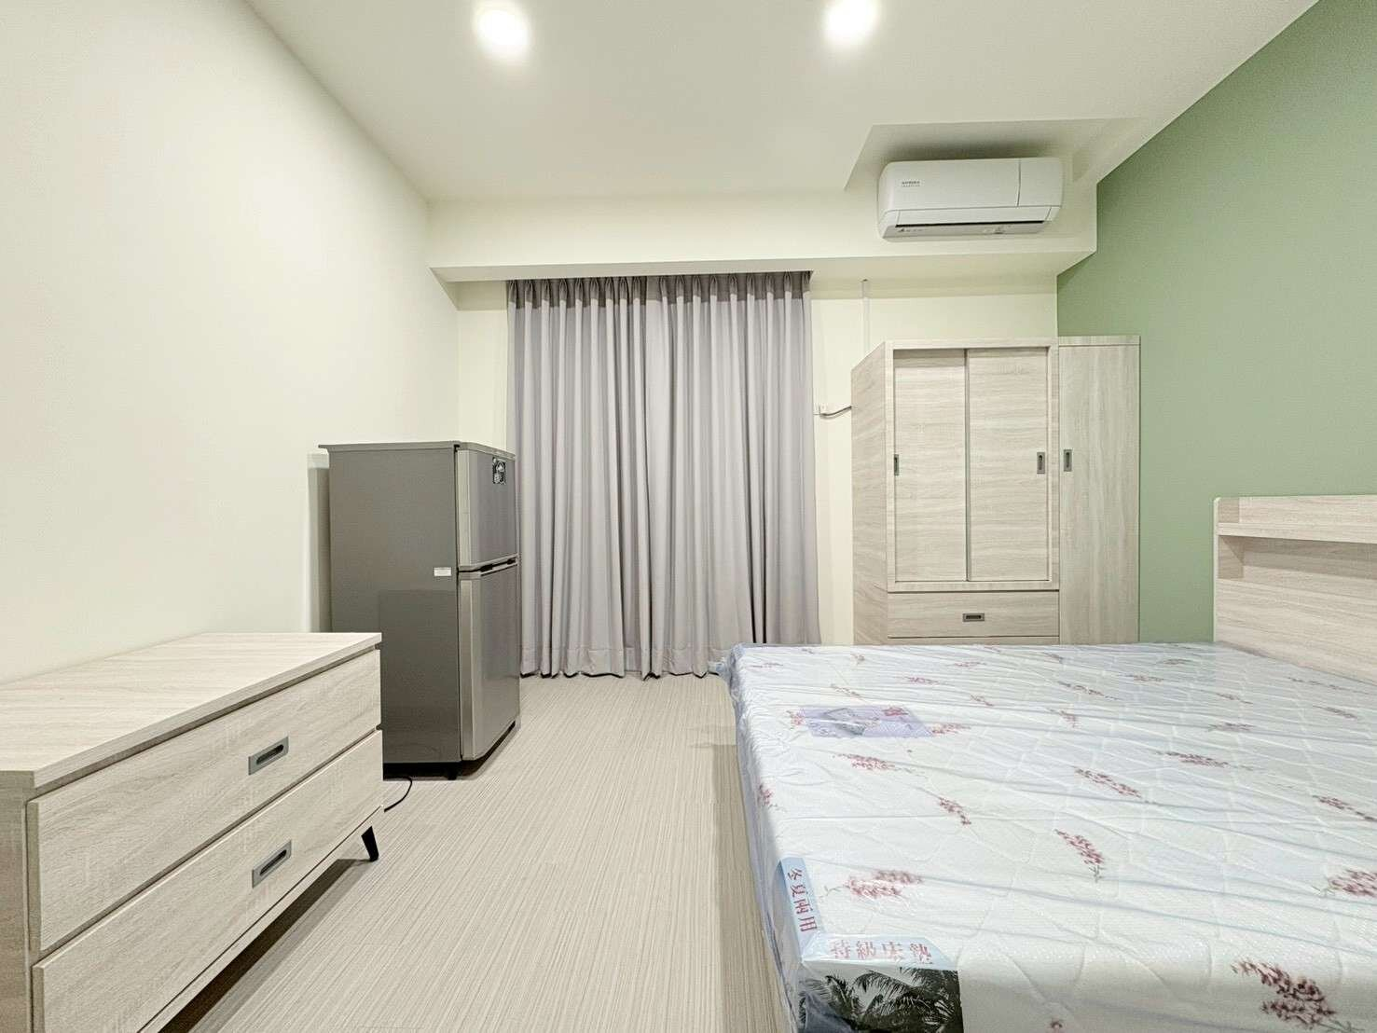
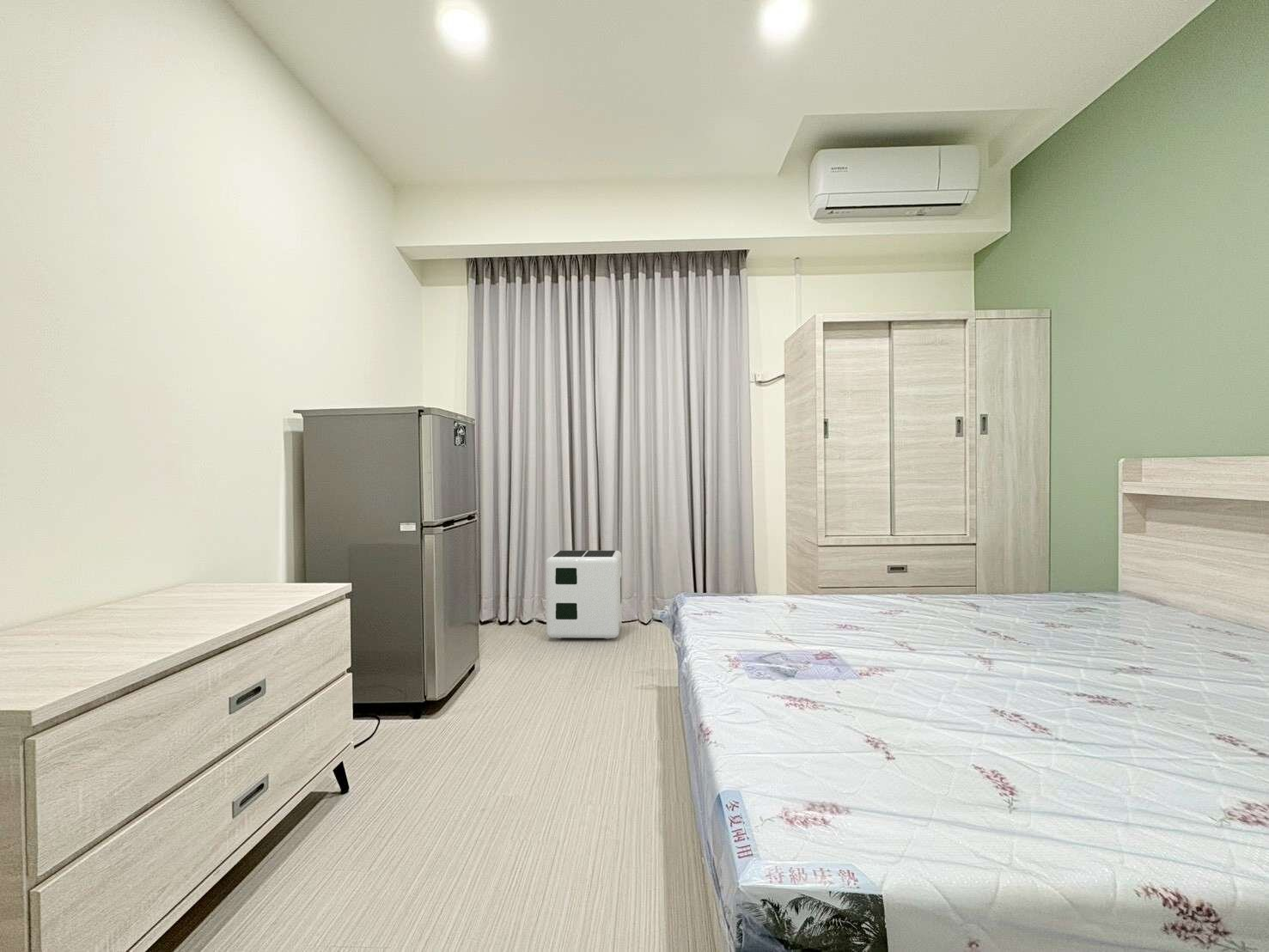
+ air purifier (585, 593)
